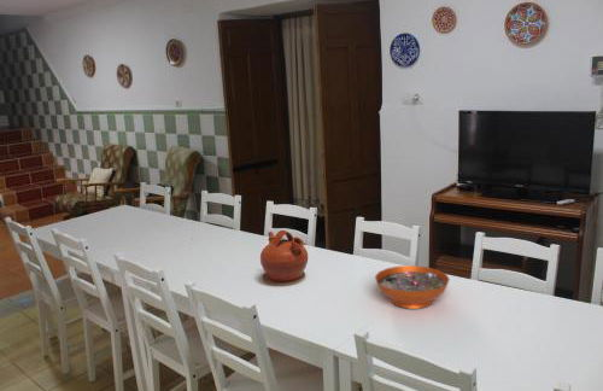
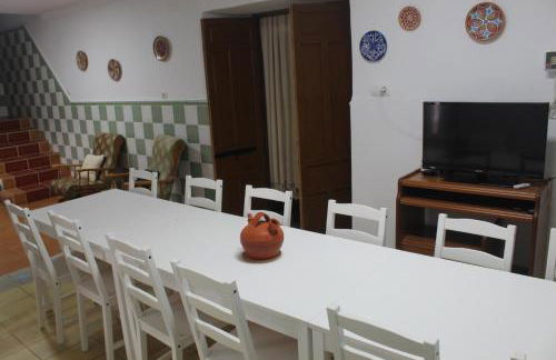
- decorative bowl (411, 288)
